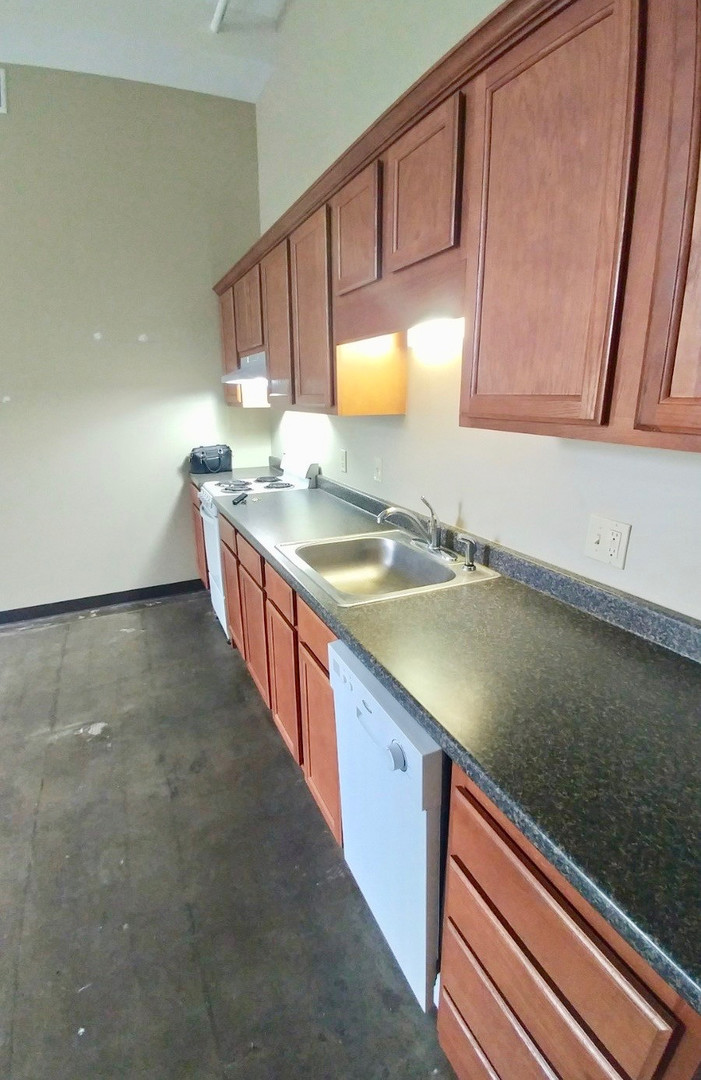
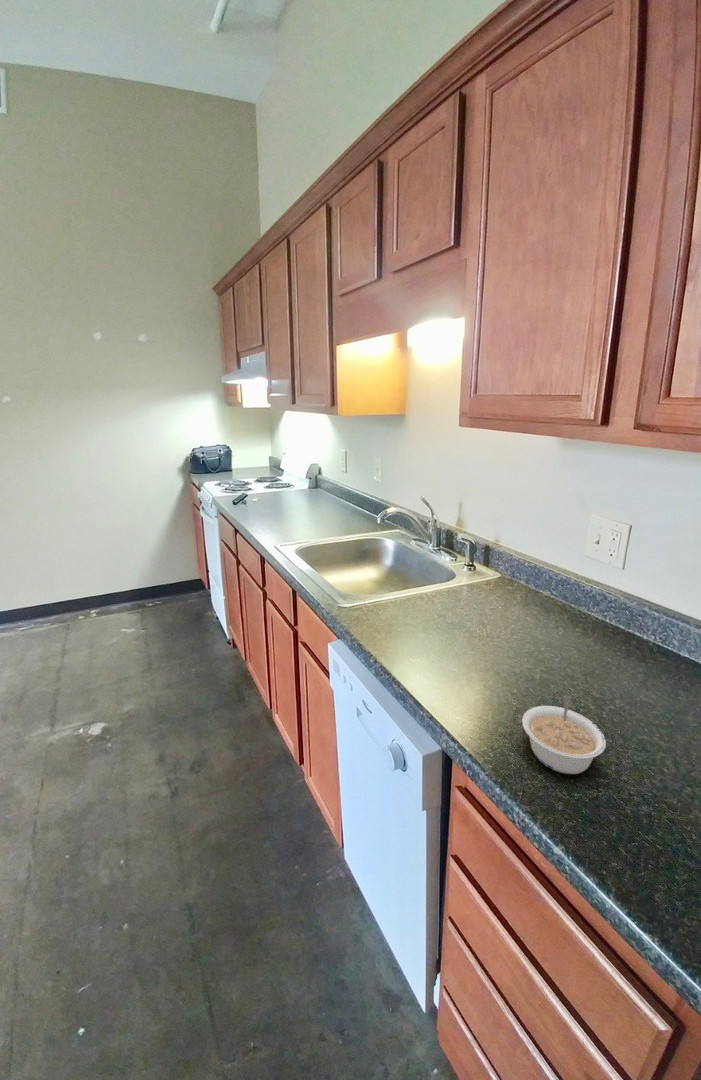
+ legume (559, 737)
